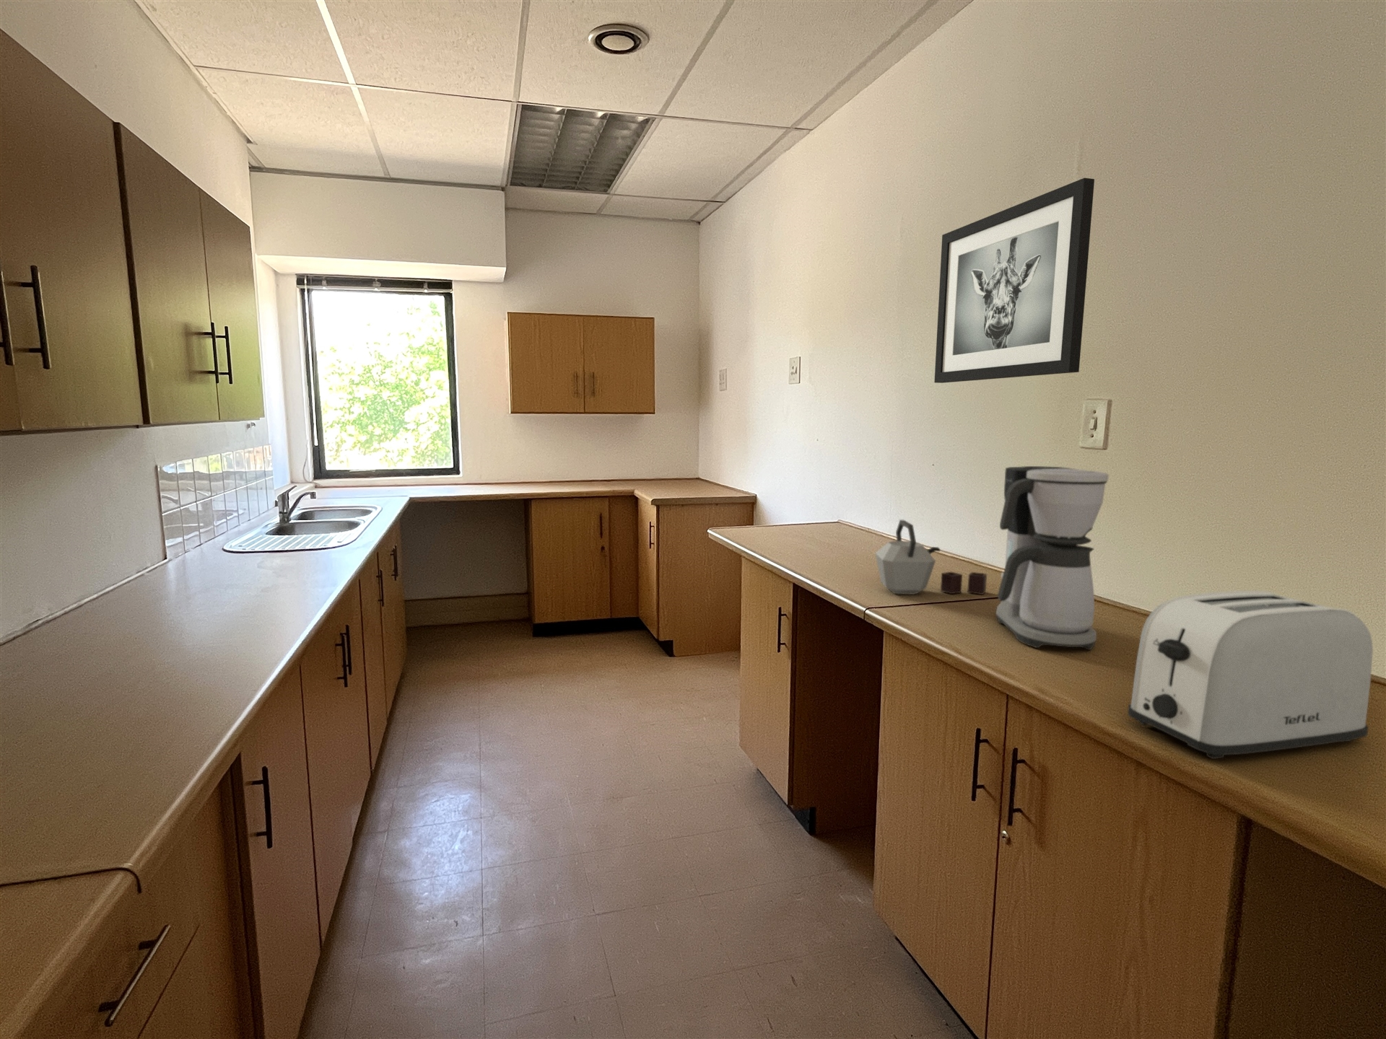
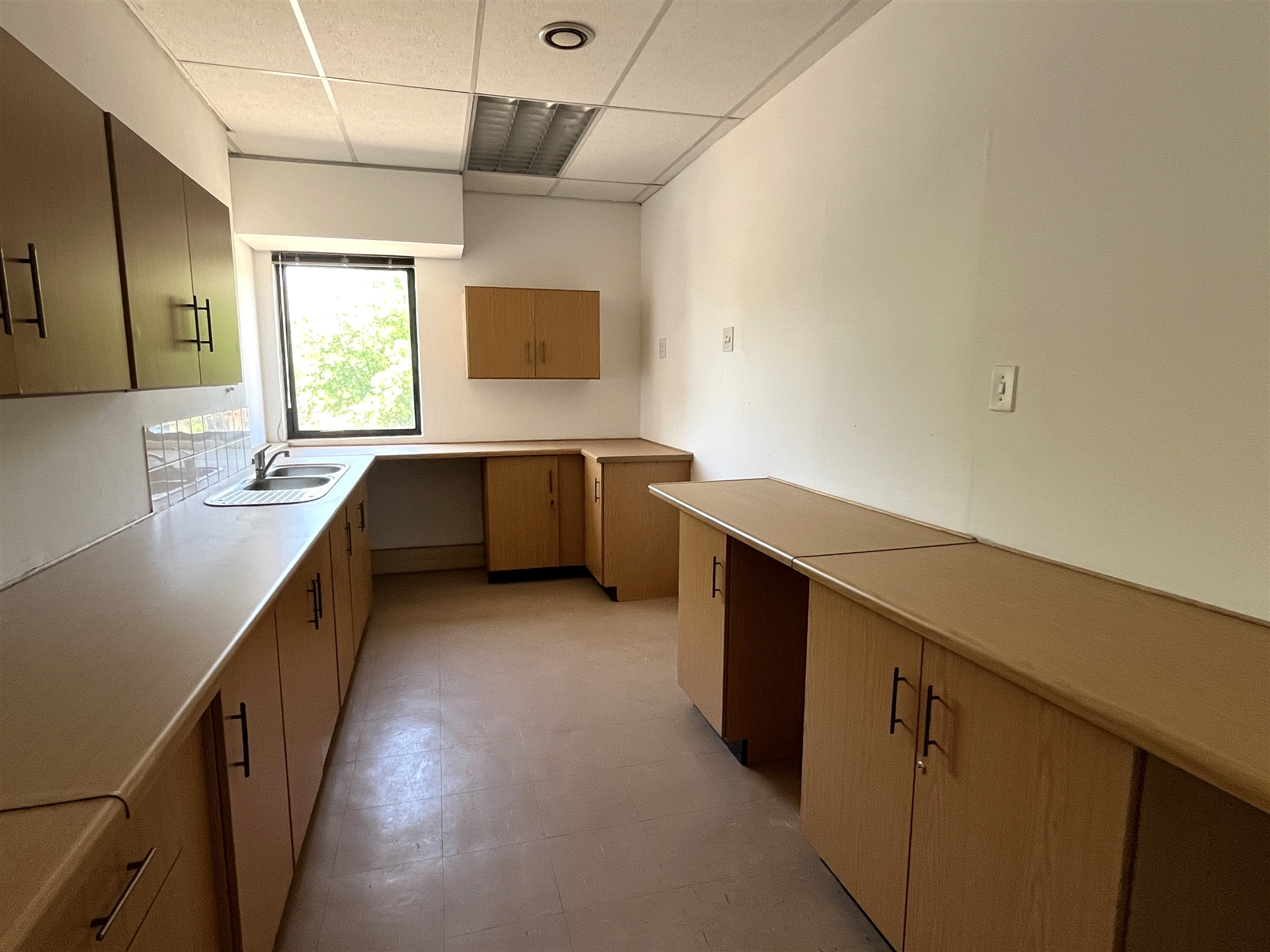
- wall art (1003, 295)
- toaster (1246, 667)
- coffee maker (1038, 550)
- kettle (933, 558)
